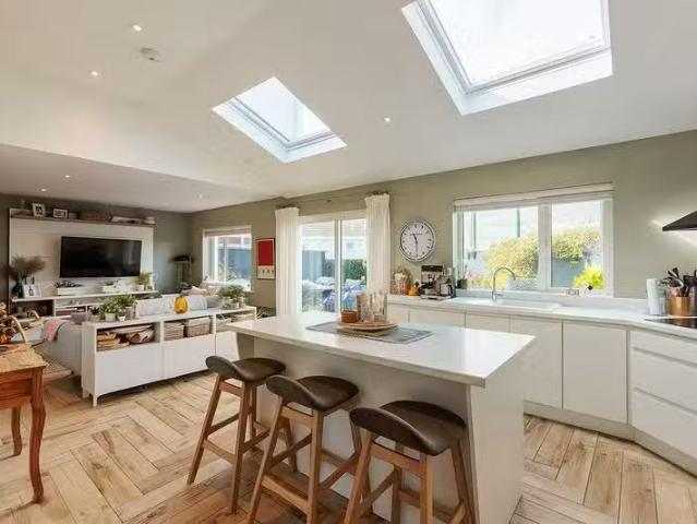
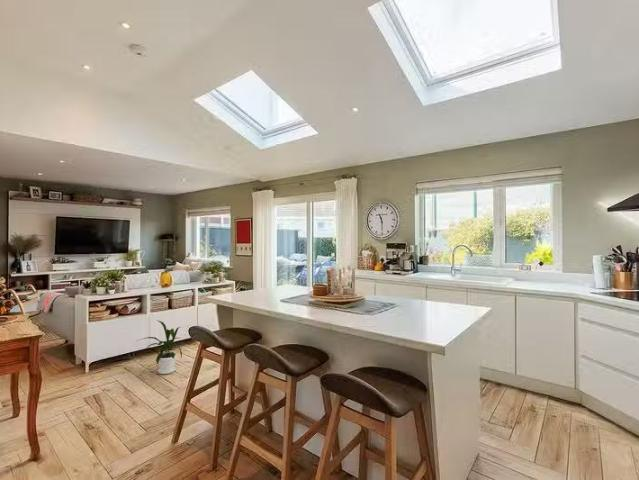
+ house plant (165, 346)
